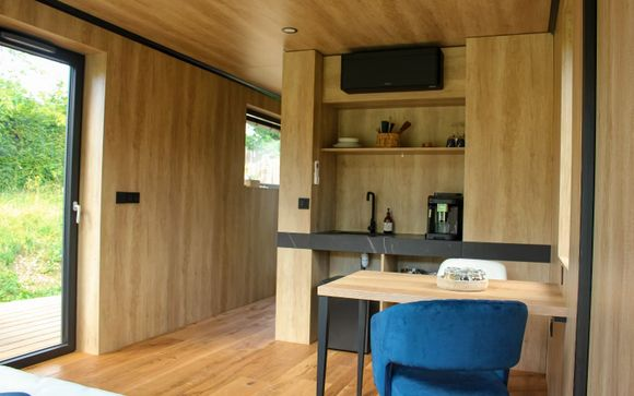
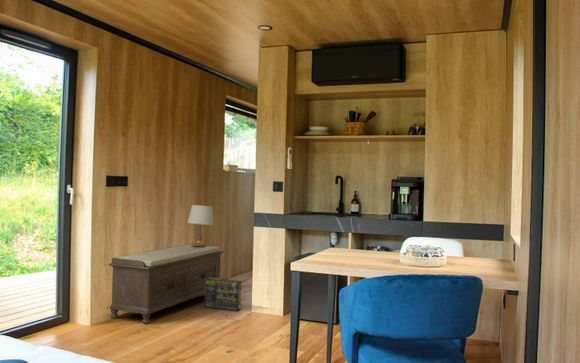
+ bench (171, 278)
+ box (222, 294)
+ table lamp (199, 227)
